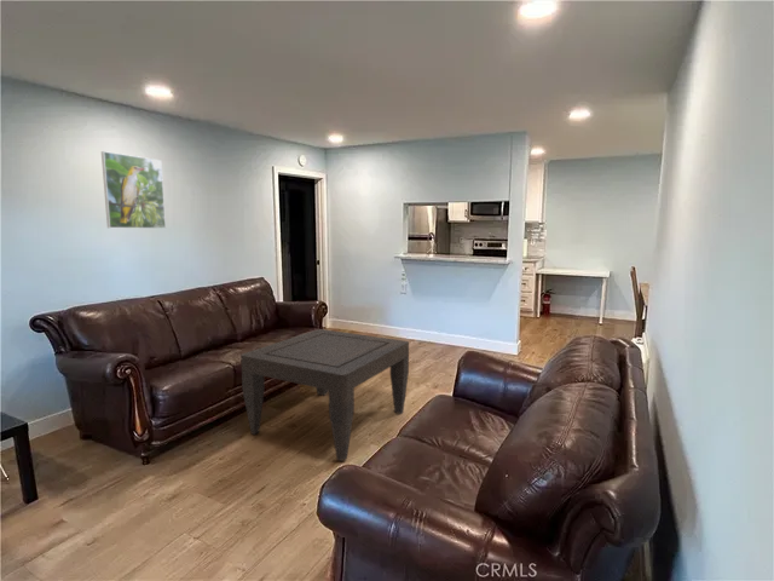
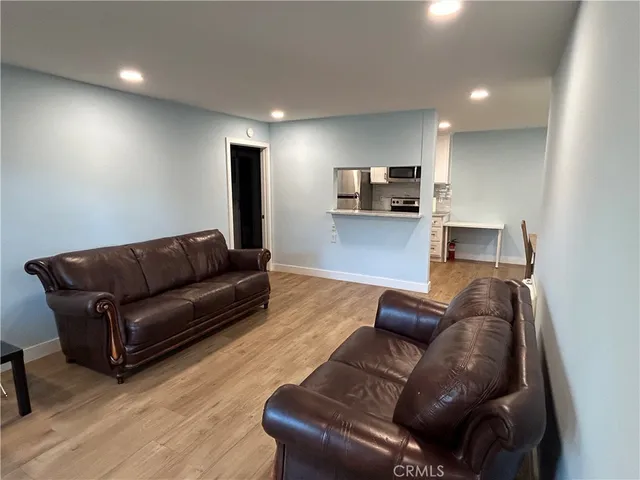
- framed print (135, 192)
- coffee table (330, 385)
